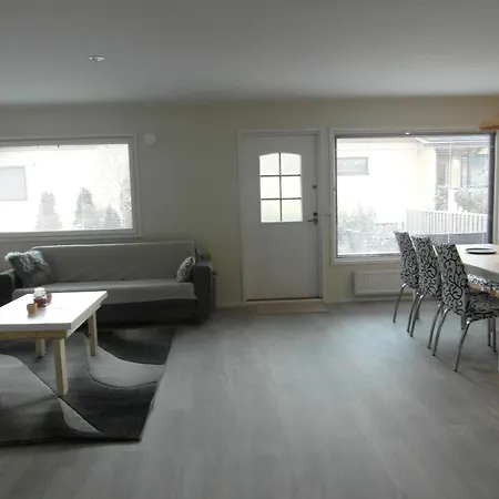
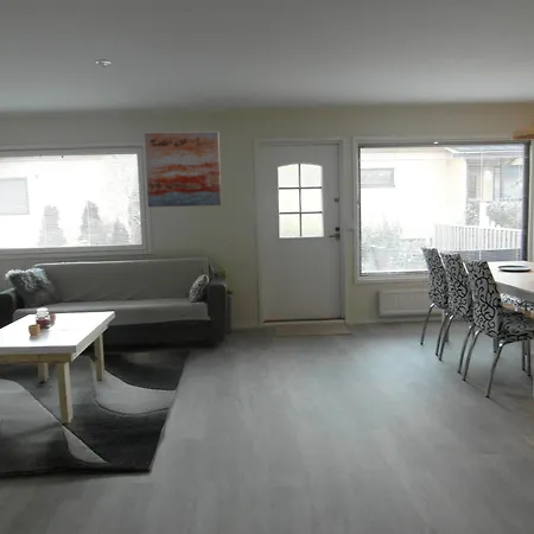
+ wall art (183, 169)
